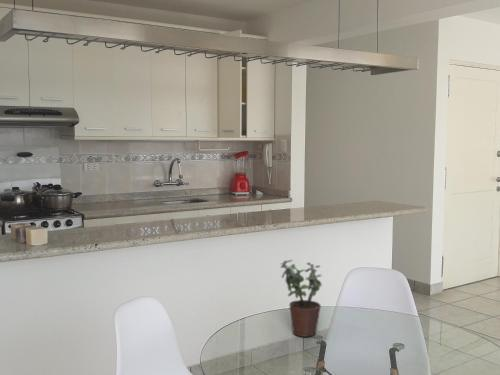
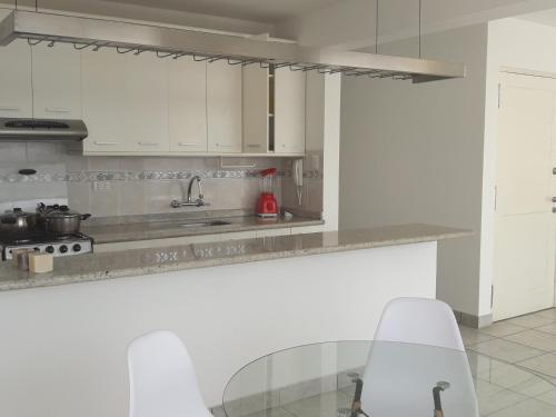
- potted plant (304, 296)
